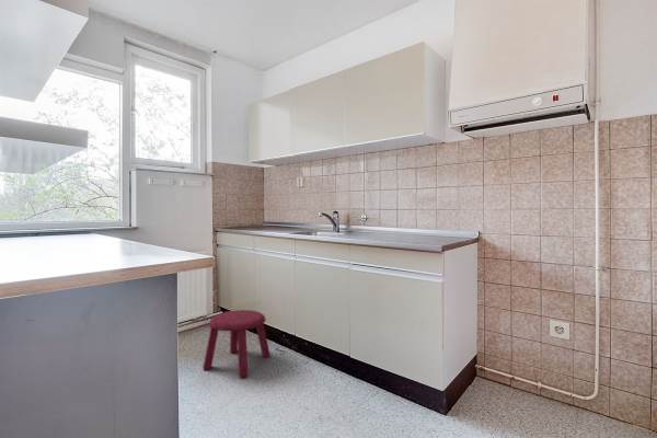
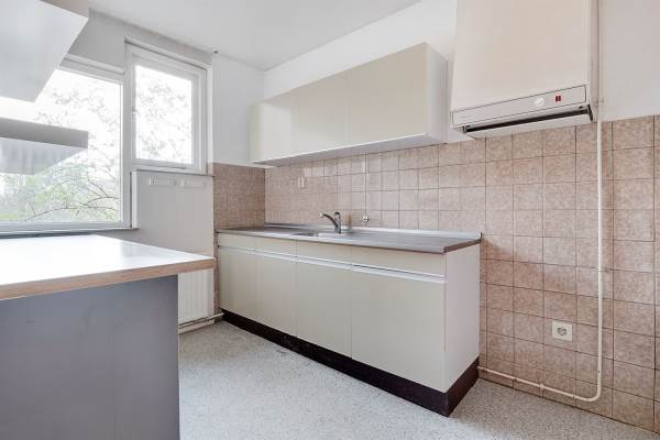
- stool (238, 339)
